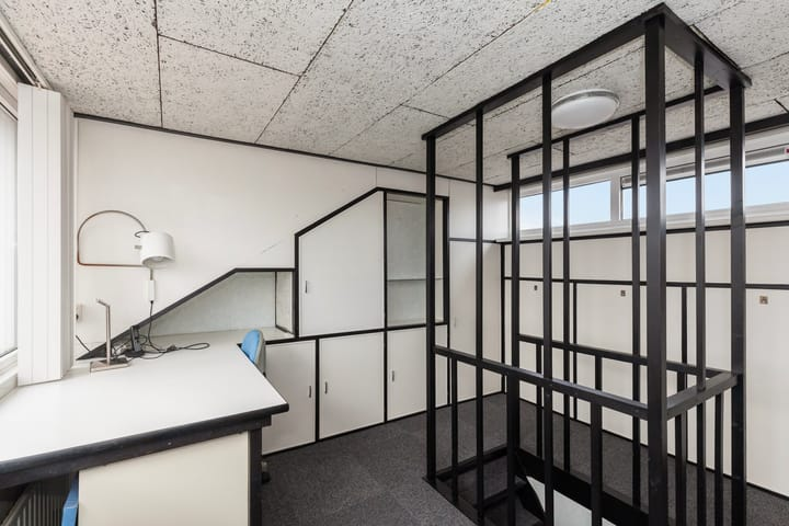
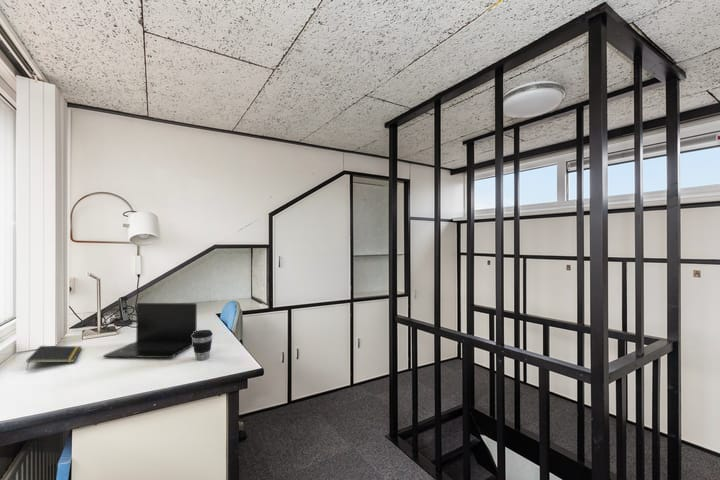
+ coffee cup (202, 344)
+ notepad (56, 353)
+ laptop (152, 328)
